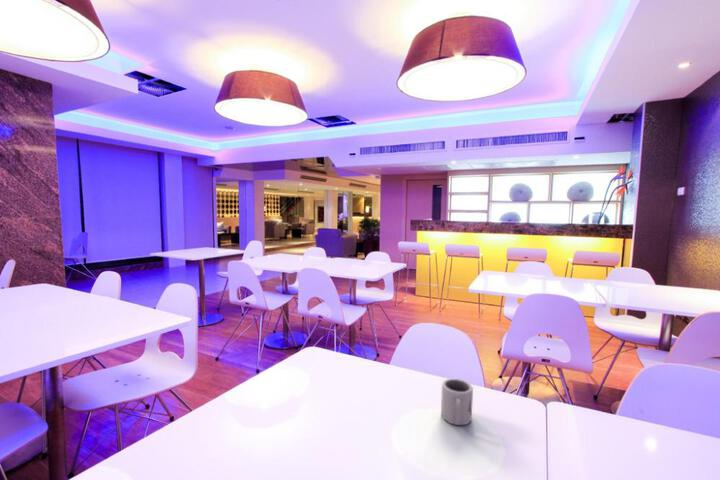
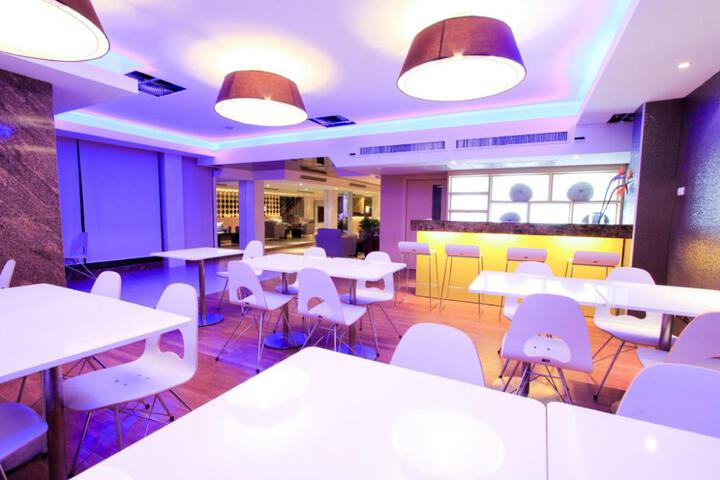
- cup (457, 403)
